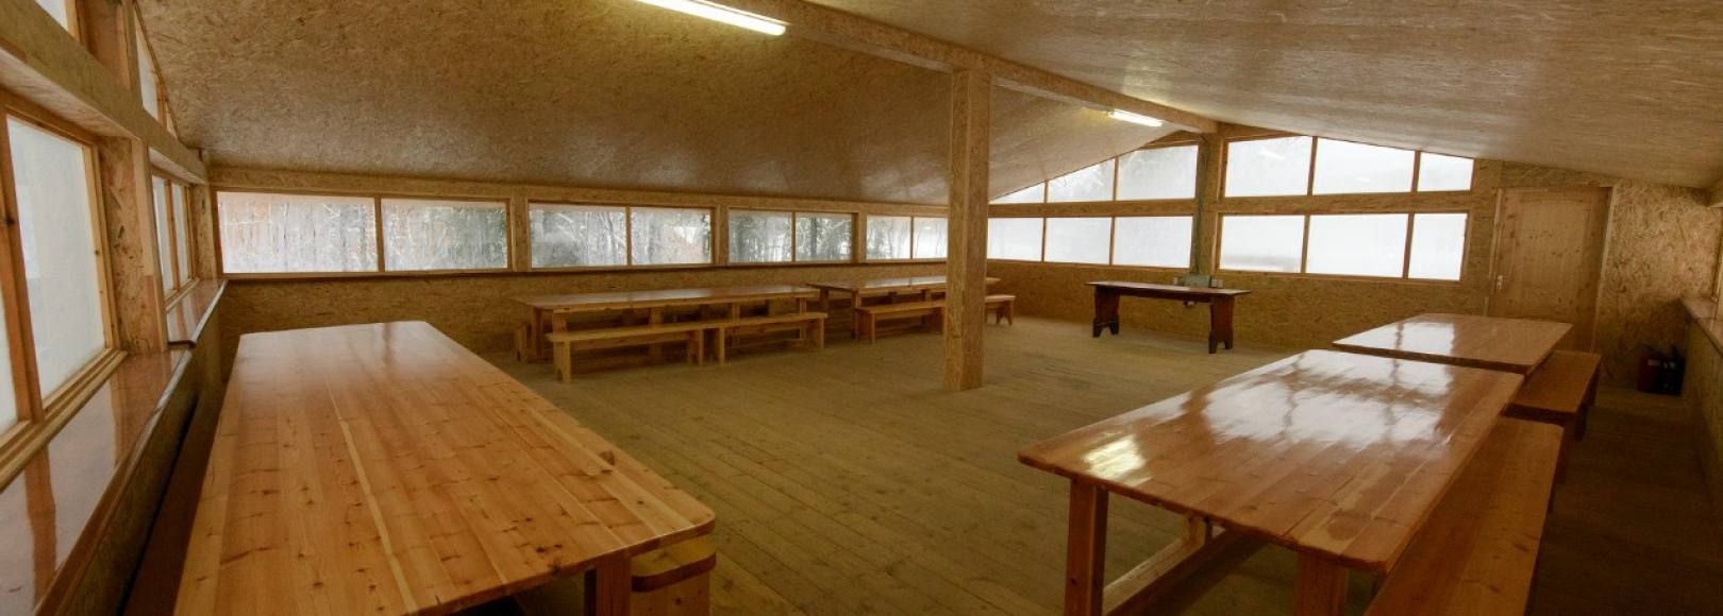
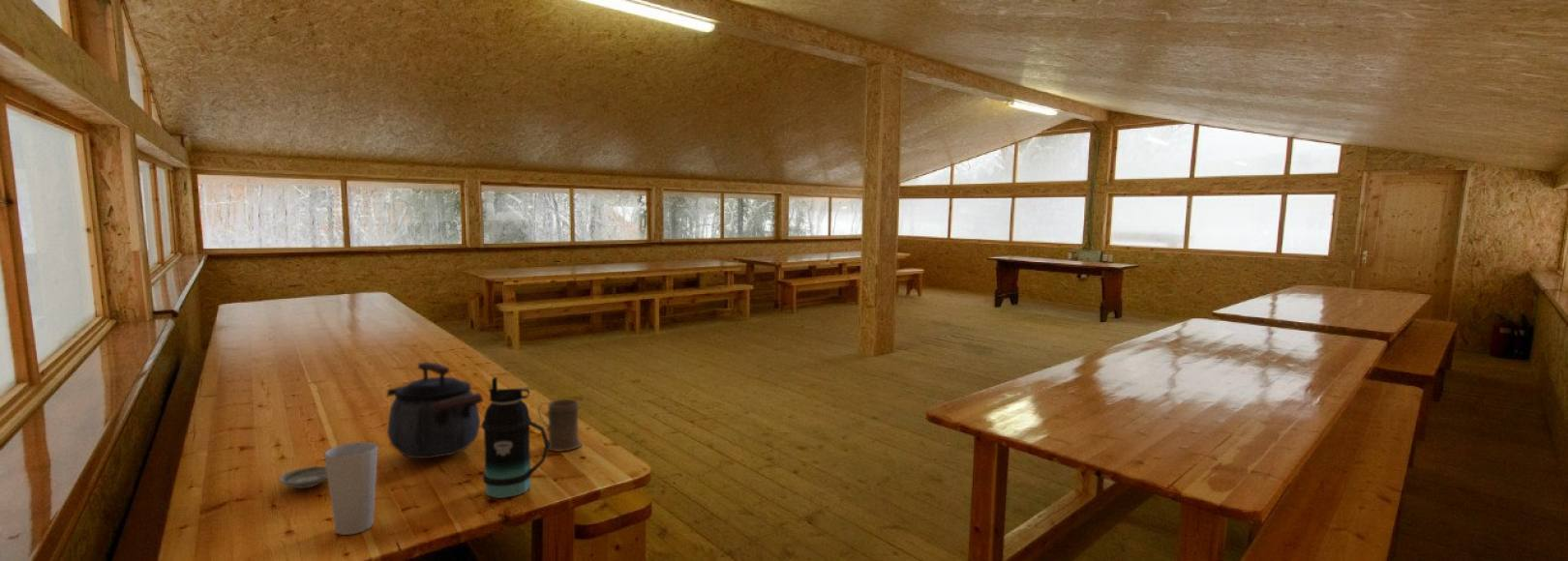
+ mug (558, 423)
+ bottle (516, 433)
+ saucer (307, 479)
+ kettle (435, 408)
+ cup (352, 488)
